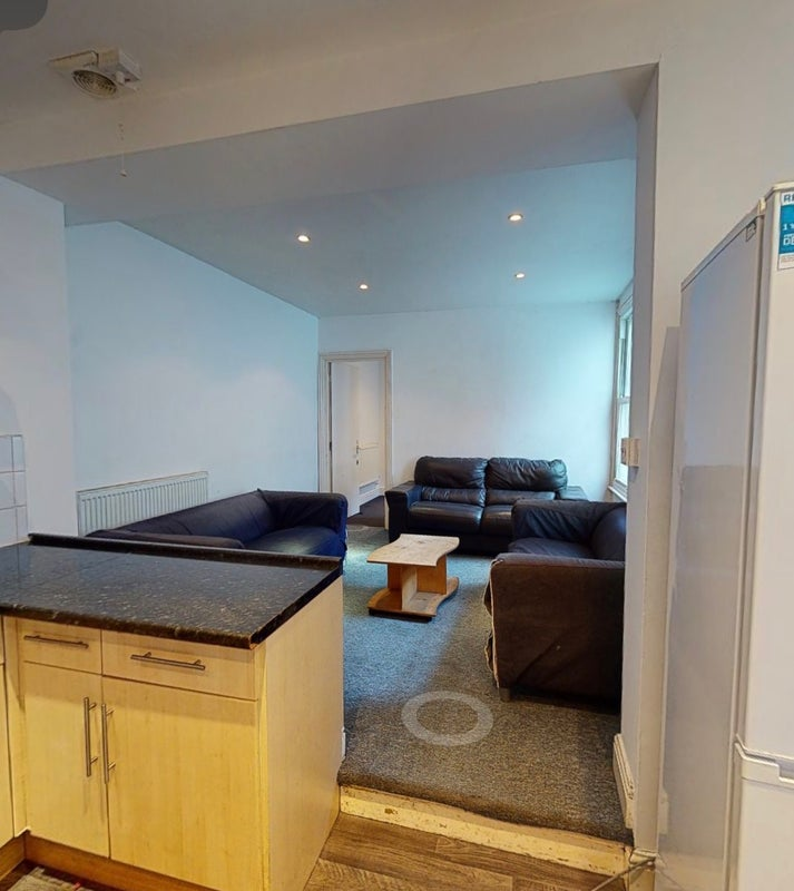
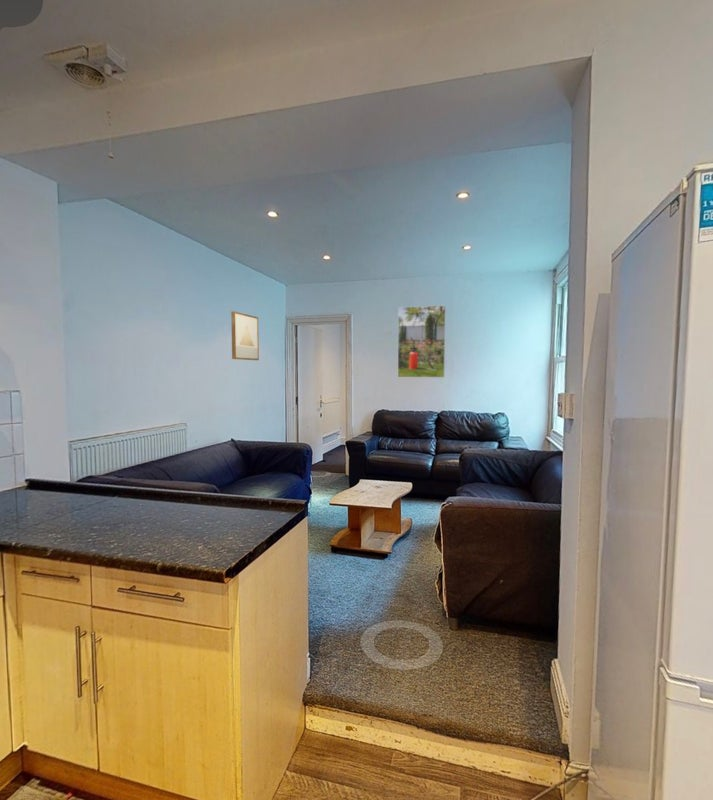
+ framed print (421, 342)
+ wall art (245, 337)
